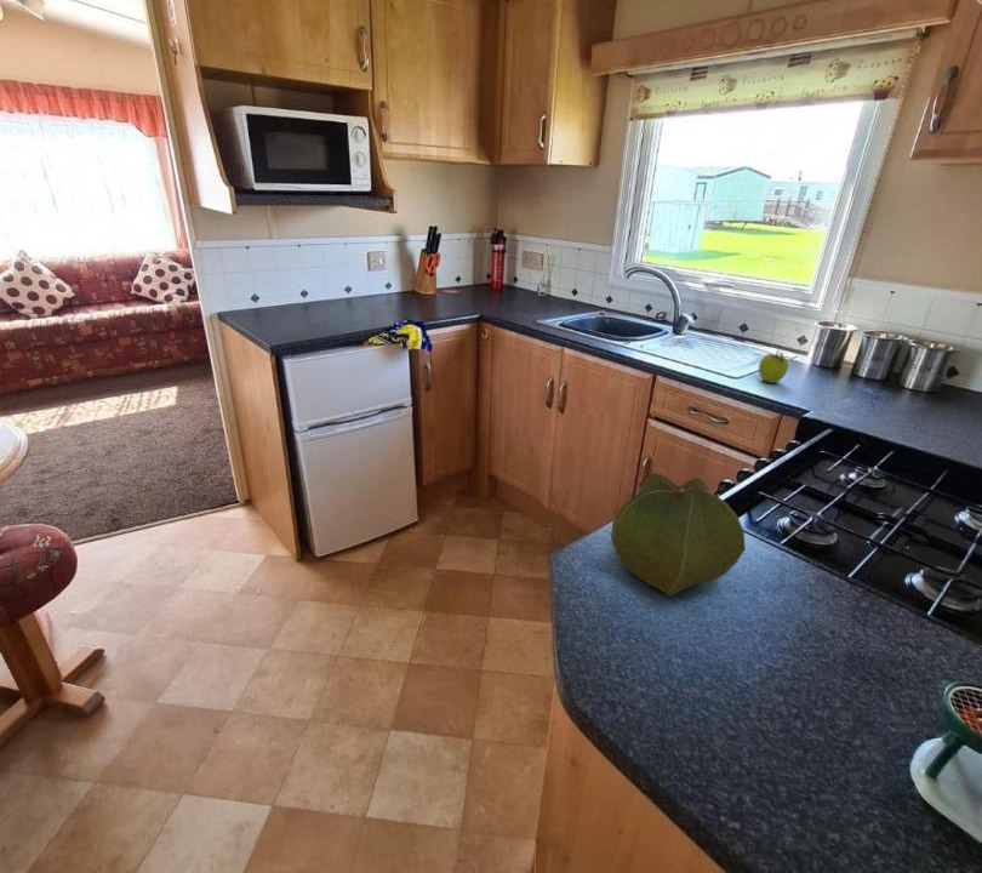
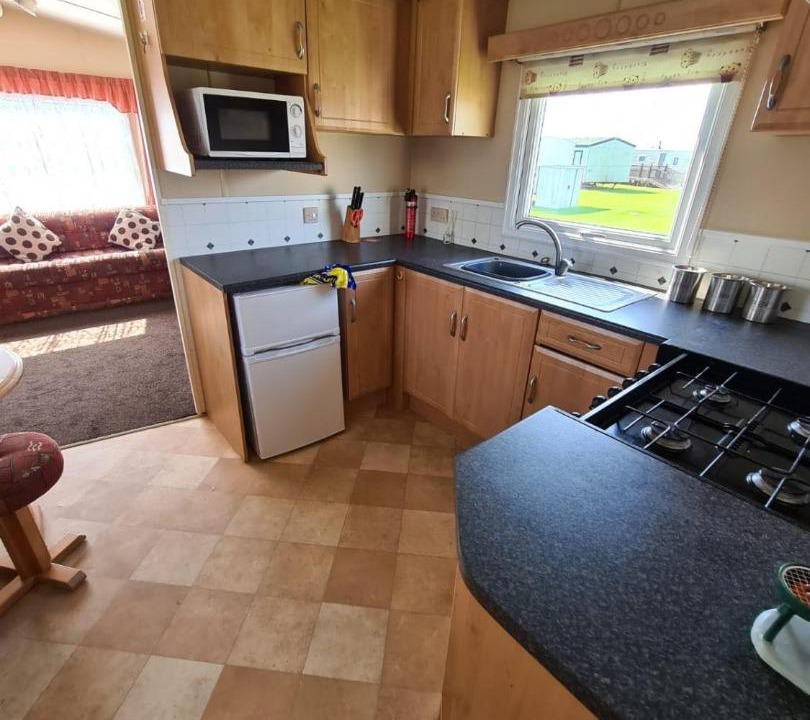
- cabbage (675, 532)
- fruit (773, 366)
